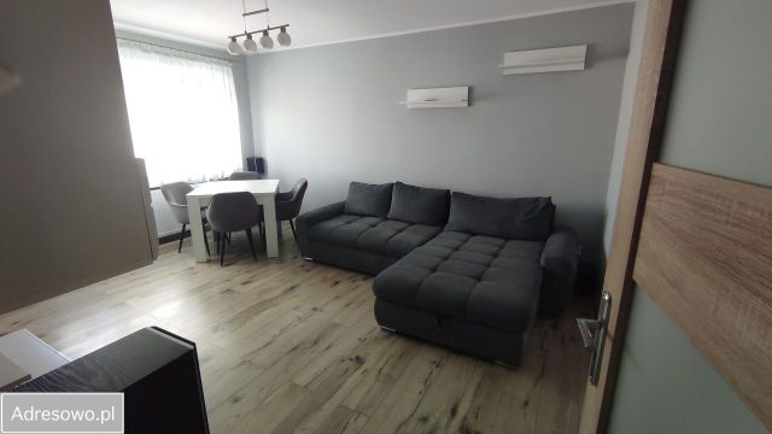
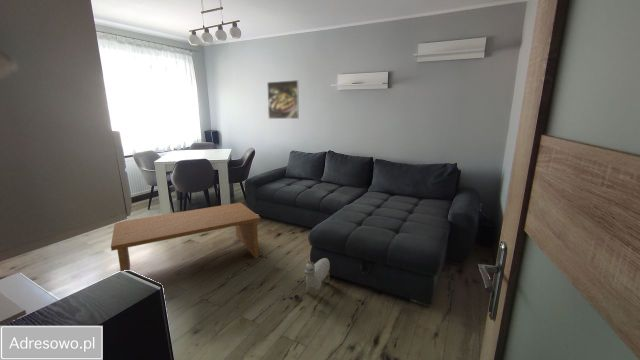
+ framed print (282, 100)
+ coffee table (191, 234)
+ plush toy (315, 273)
